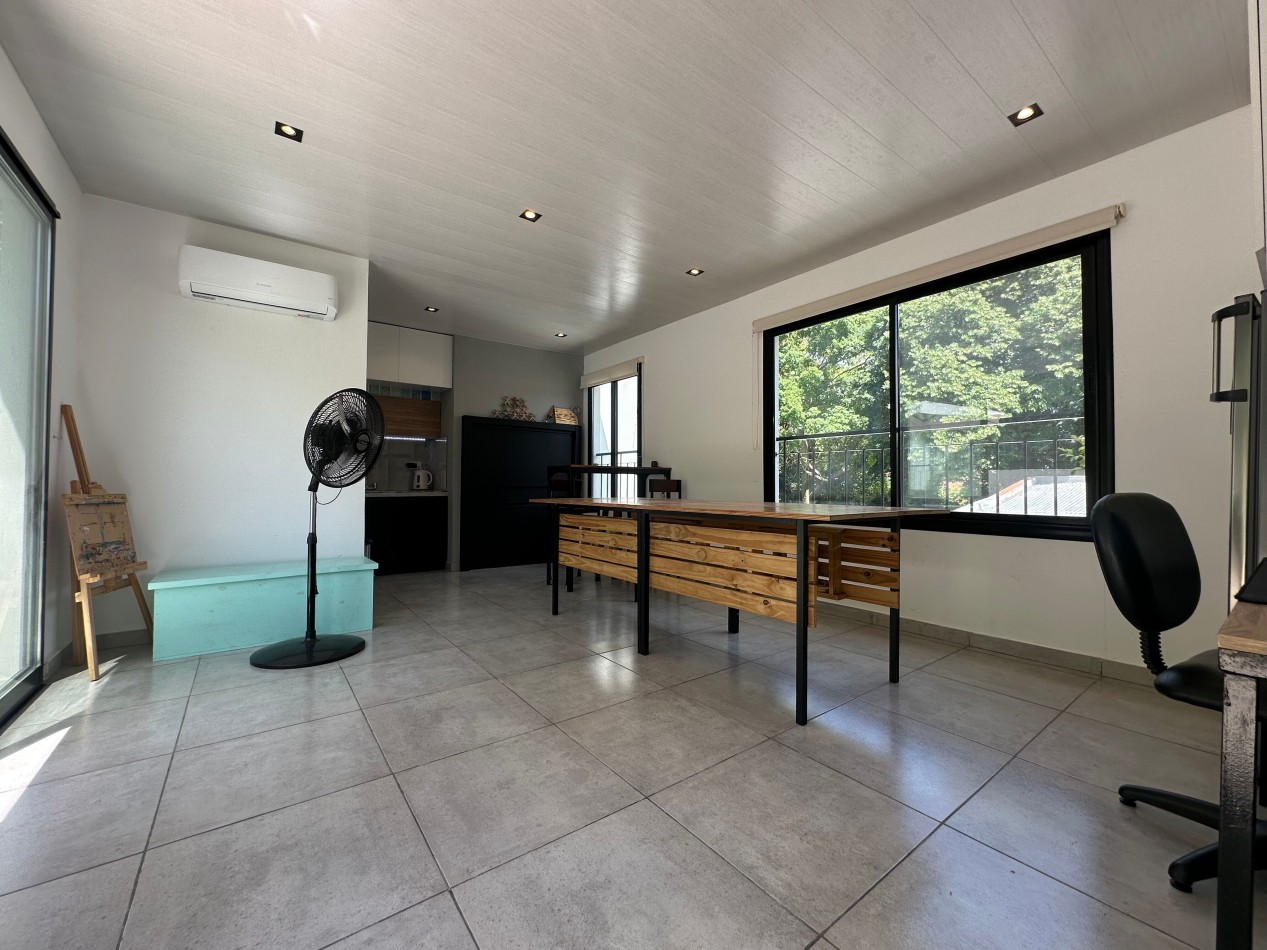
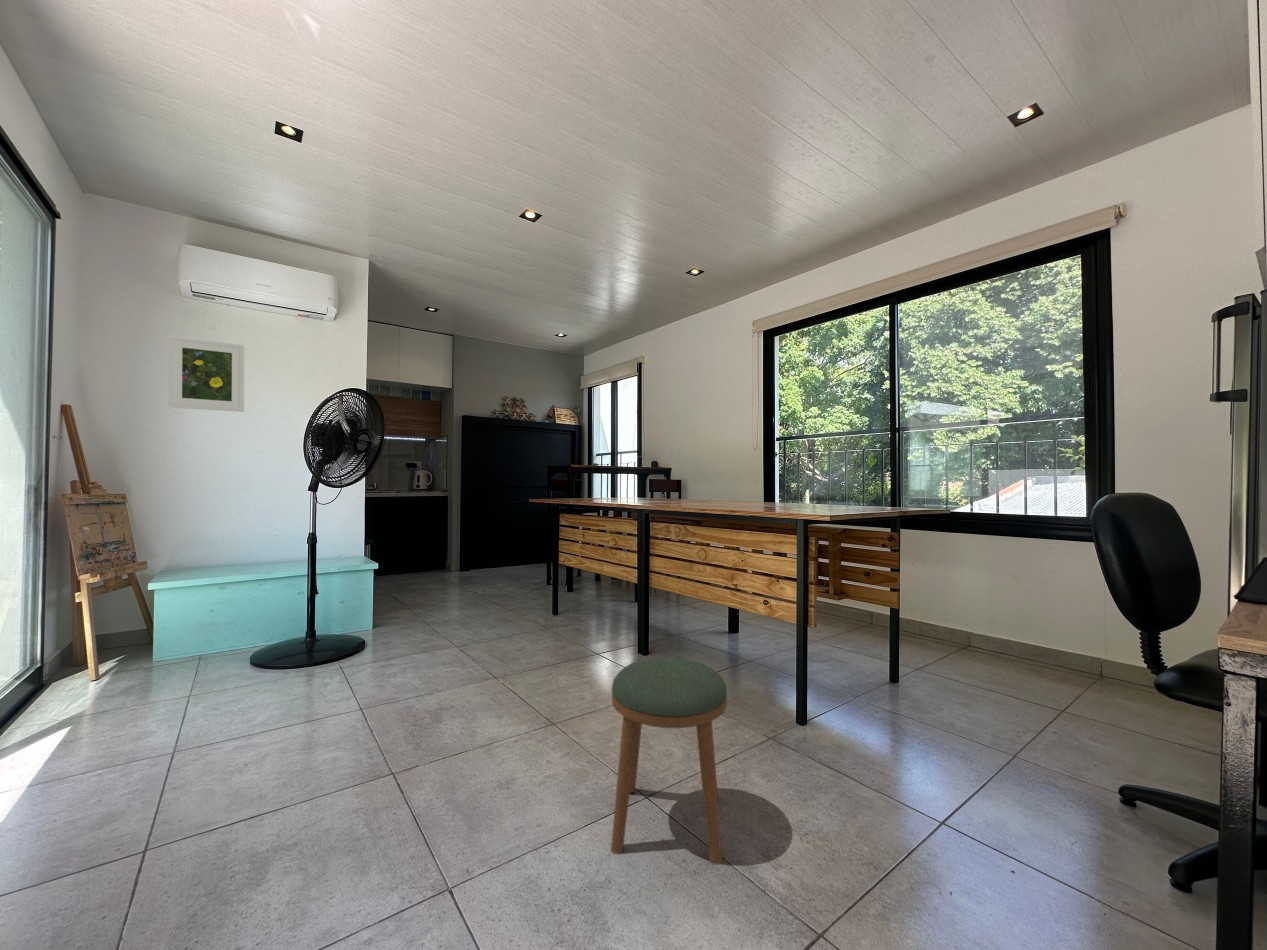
+ stool (668, 727)
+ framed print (207, 375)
